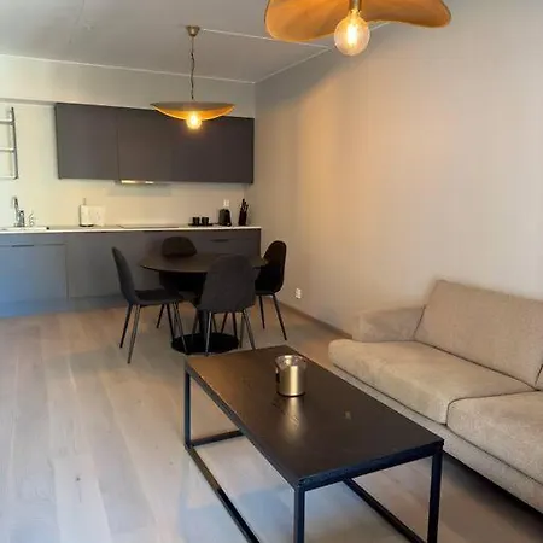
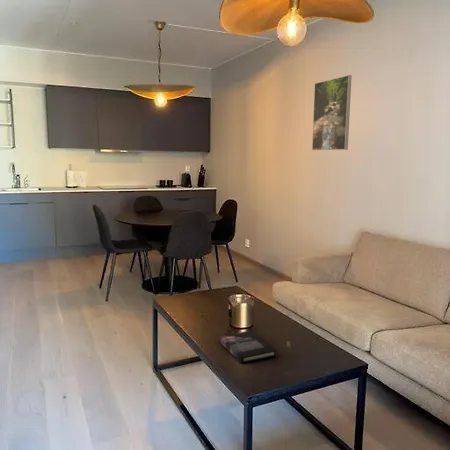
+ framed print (330, 115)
+ book (246, 345)
